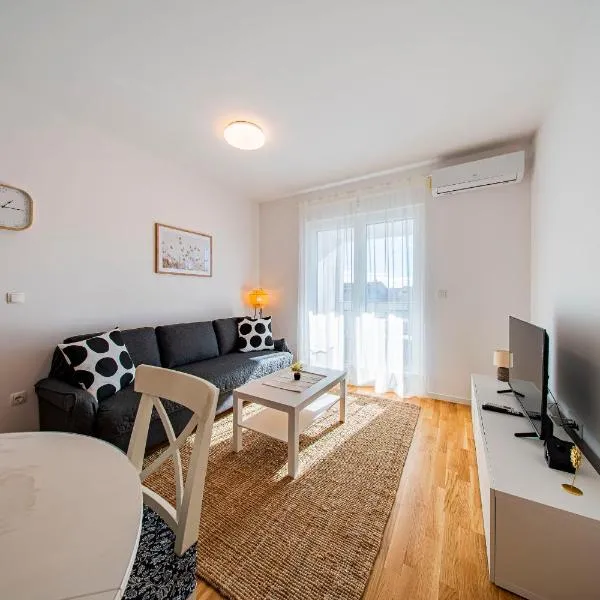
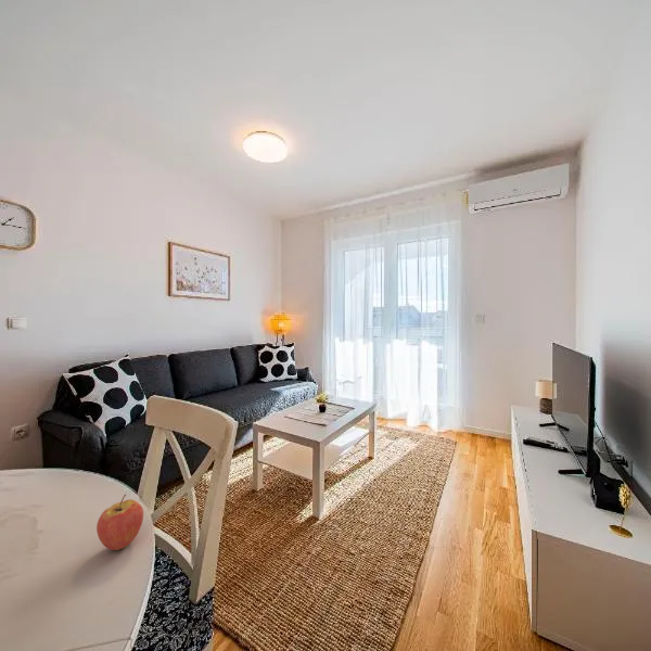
+ fruit (120, 521)
